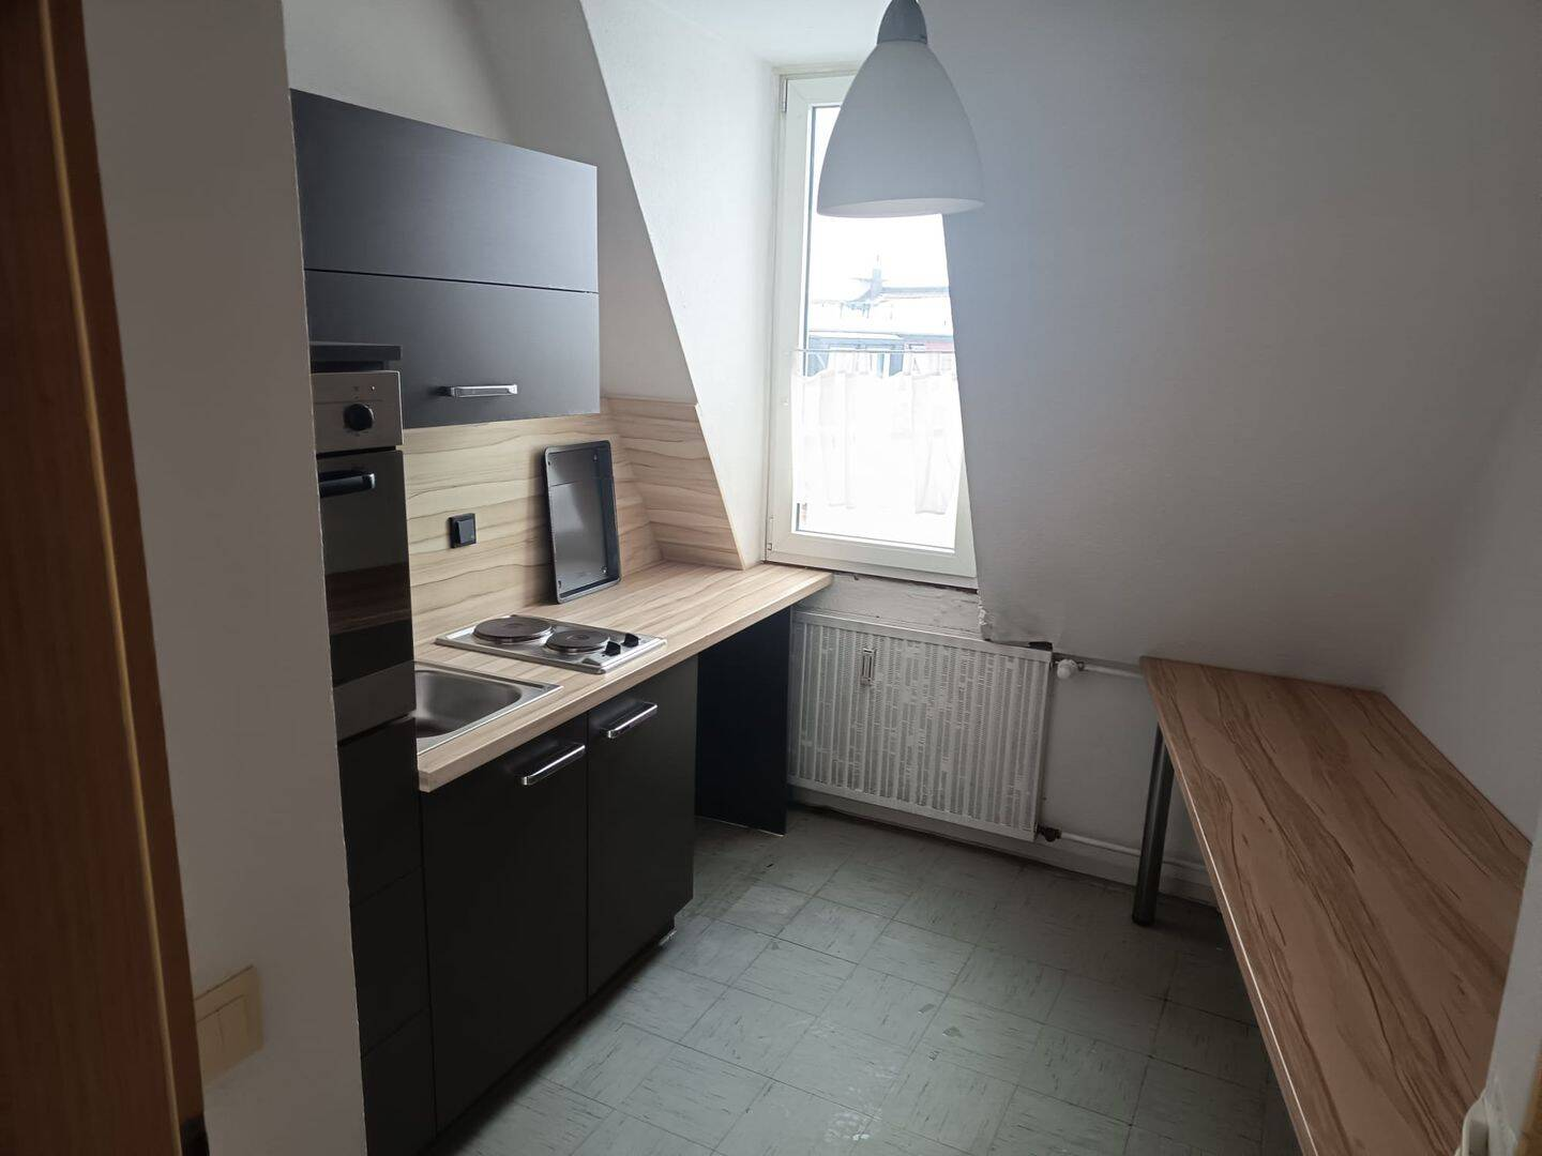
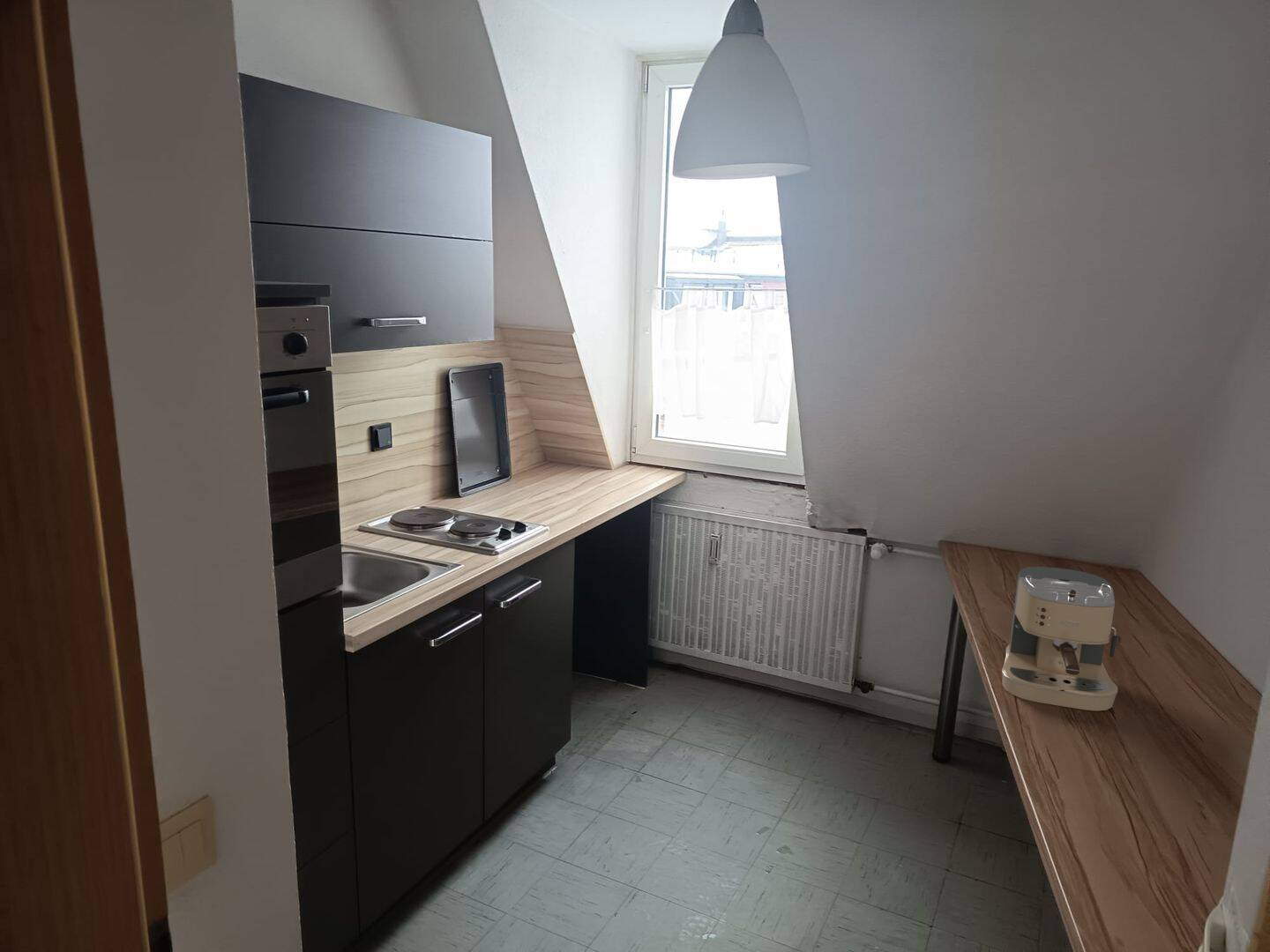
+ coffee maker (1062, 636)
